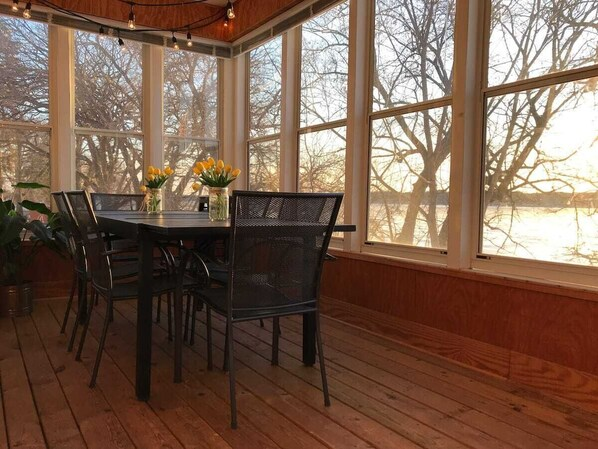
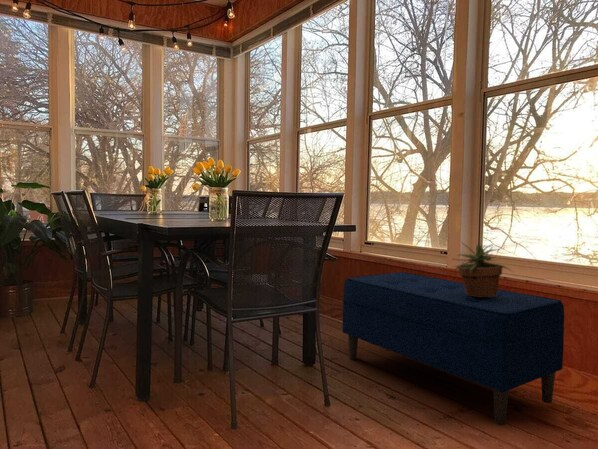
+ potted plant (482, 268)
+ bench (440, 333)
